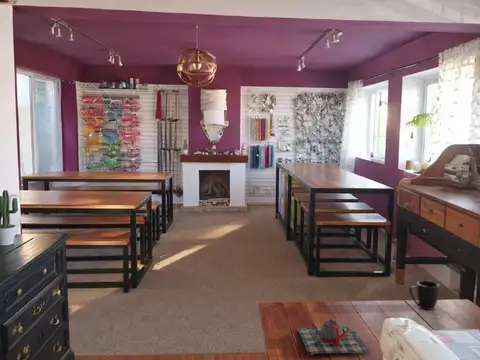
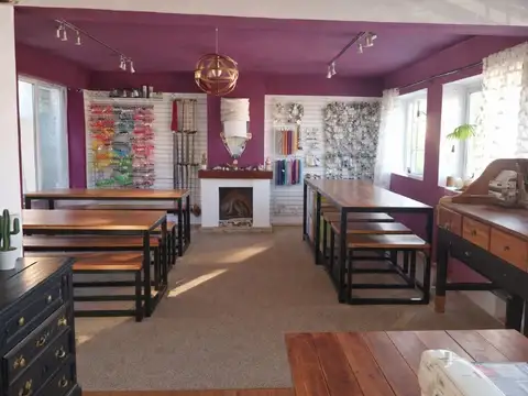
- teapot (331, 330)
- mug (423, 295)
